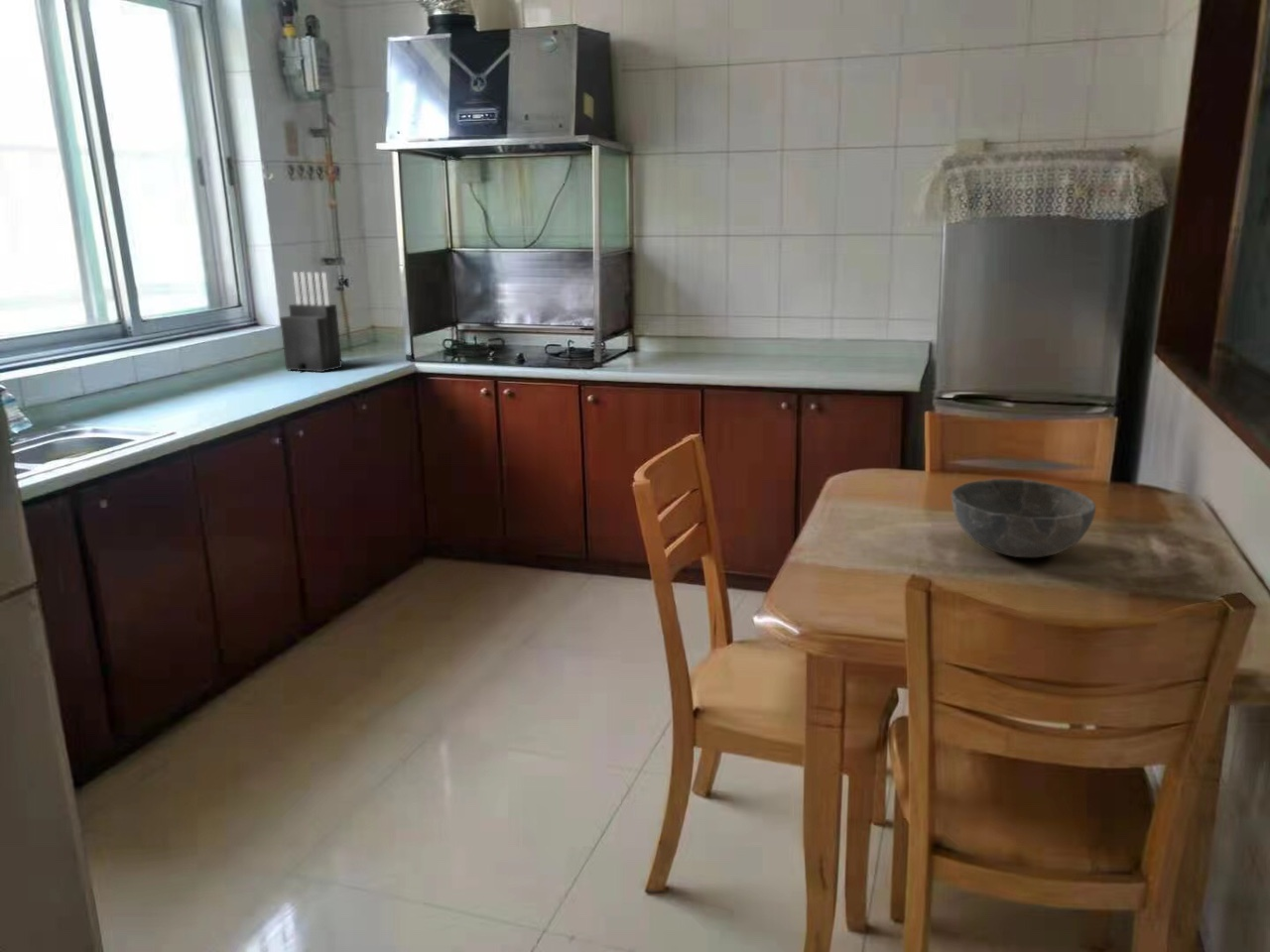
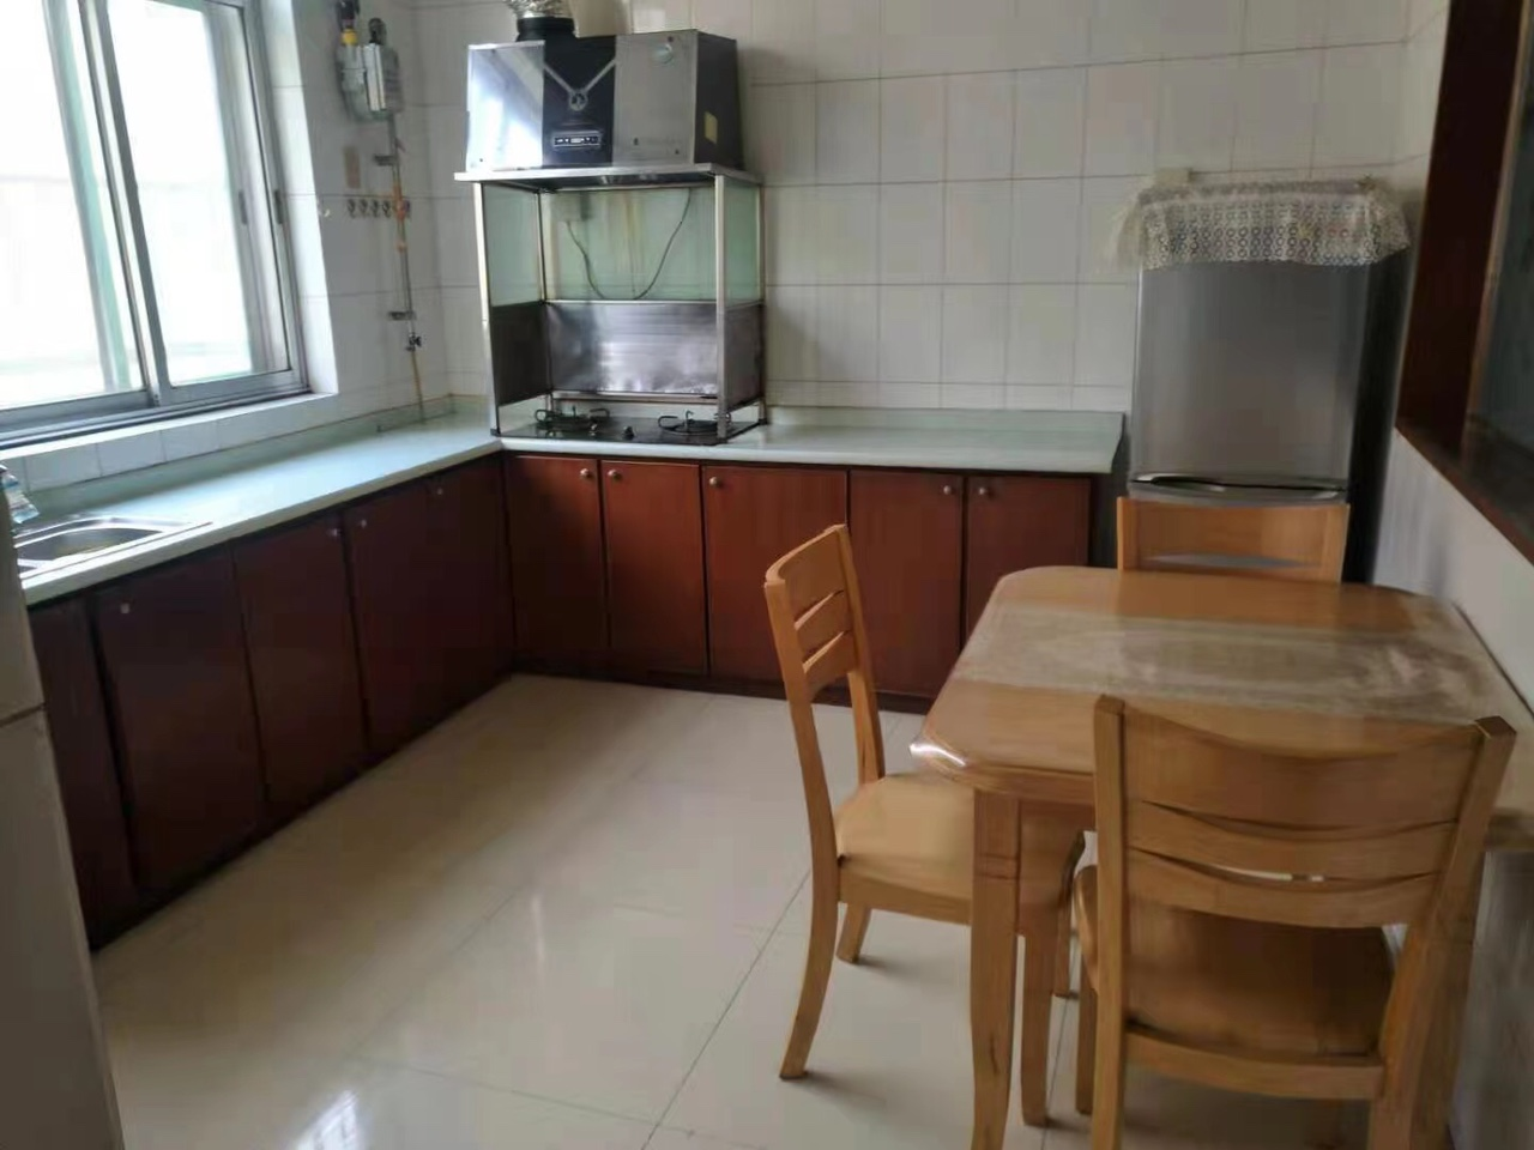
- bowl (1020, 523)
- knife block (307, 321)
